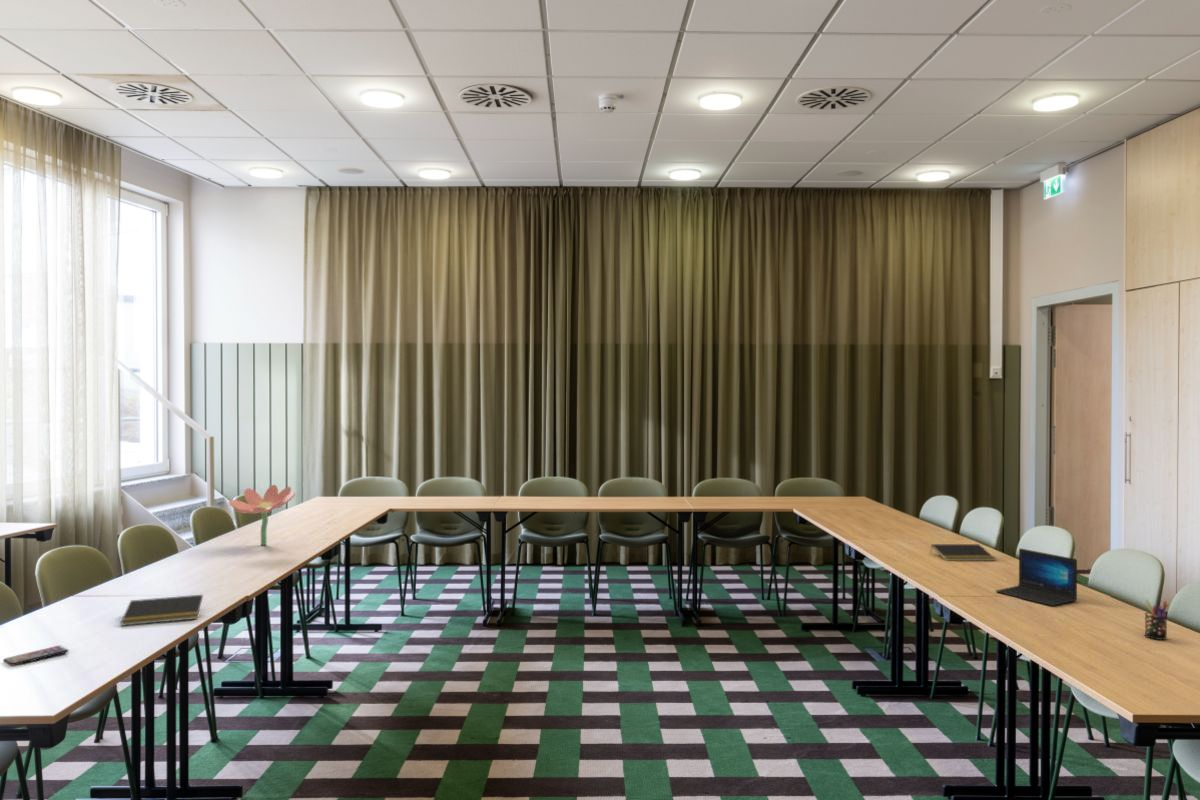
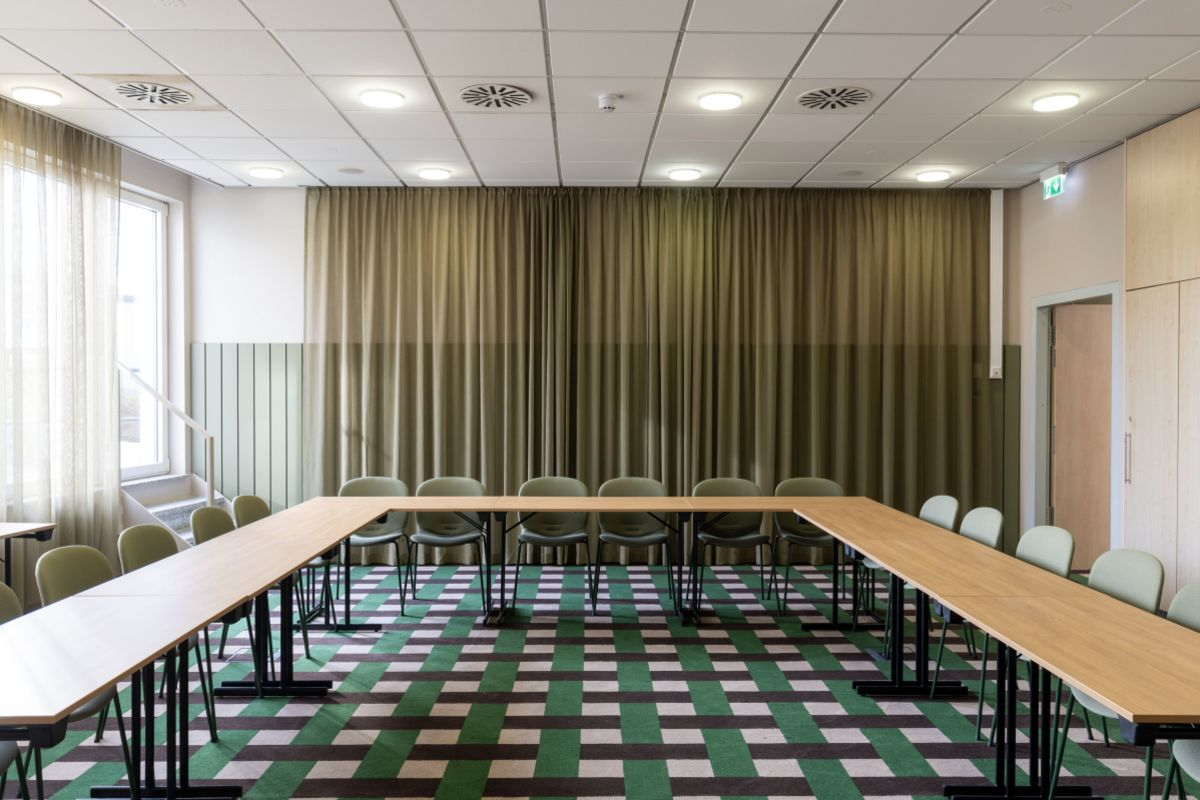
- notepad (962, 552)
- flower (262, 516)
- notepad (163, 609)
- pen holder (1158, 618)
- smartphone (36, 655)
- laptop (1035, 576)
